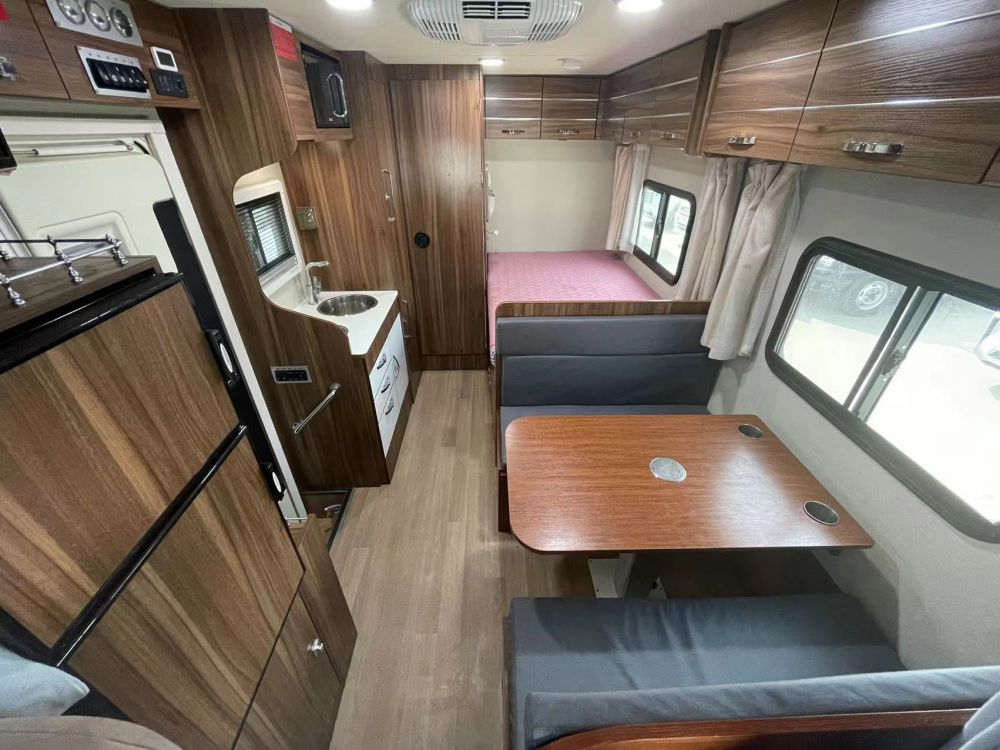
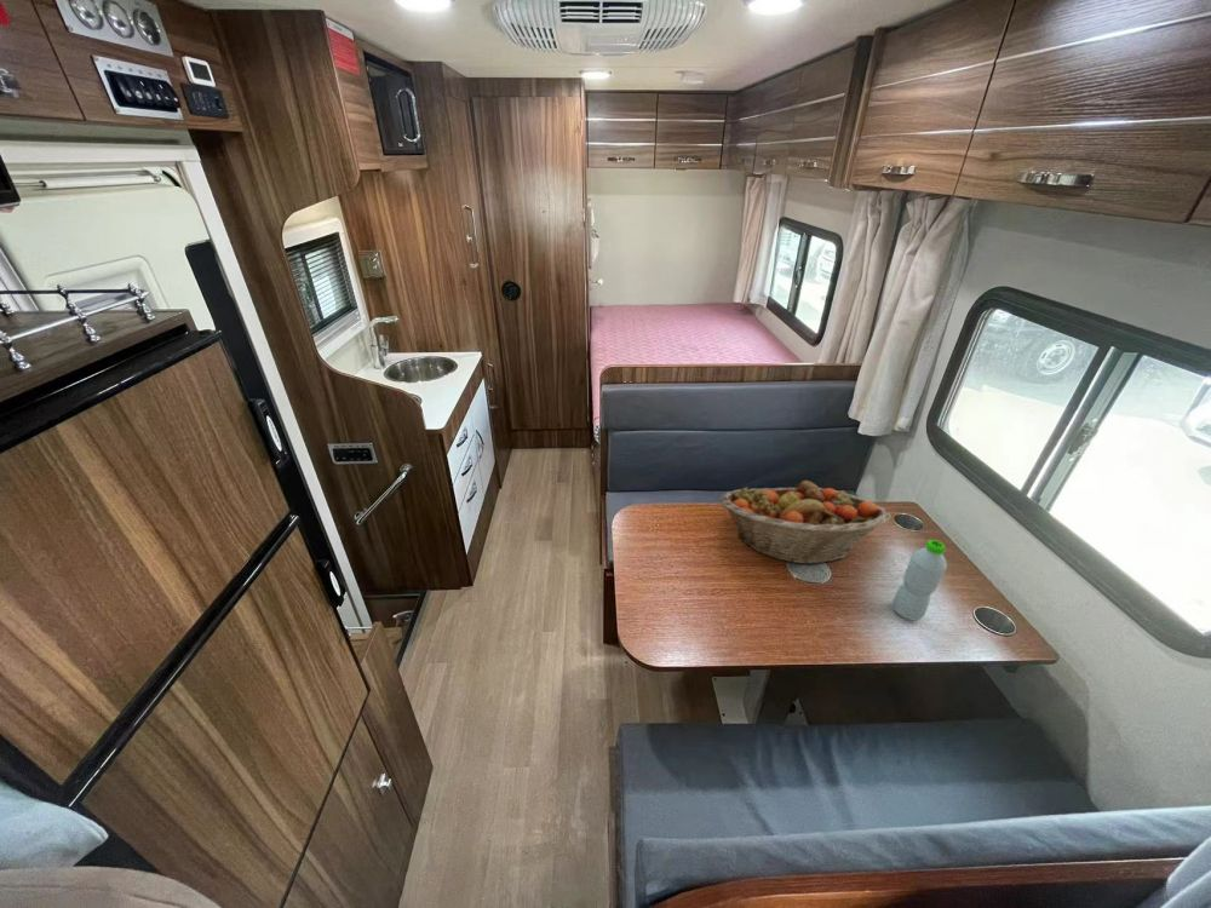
+ water bottle (920, 579)
+ fruit basket (798, 515)
